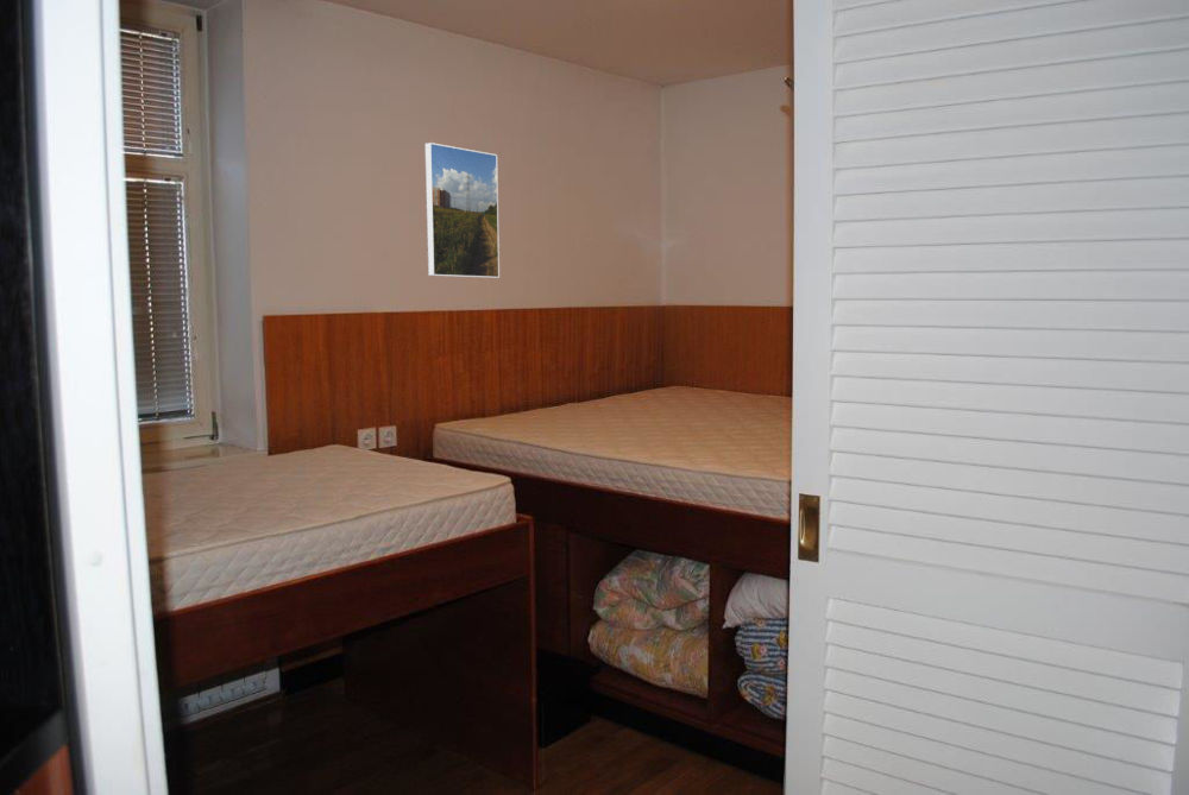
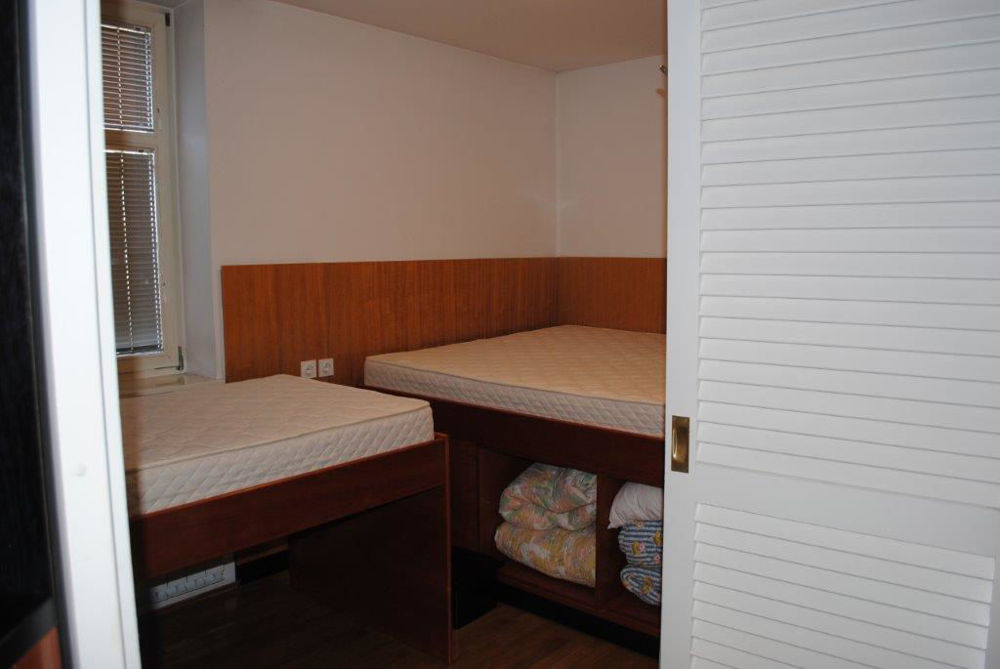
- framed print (464, 213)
